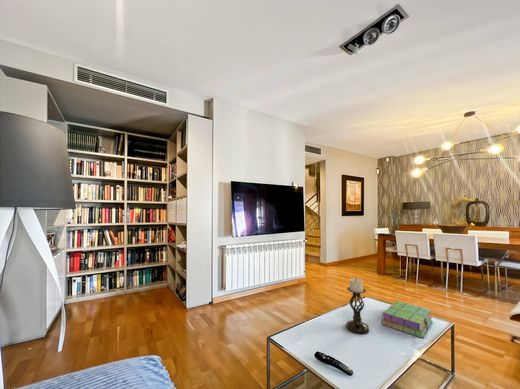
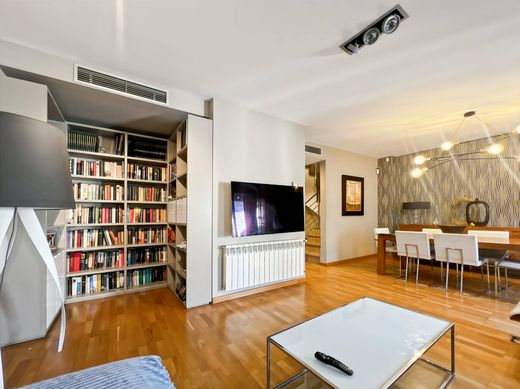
- candle holder (356, 303)
- stack of books (407, 316)
